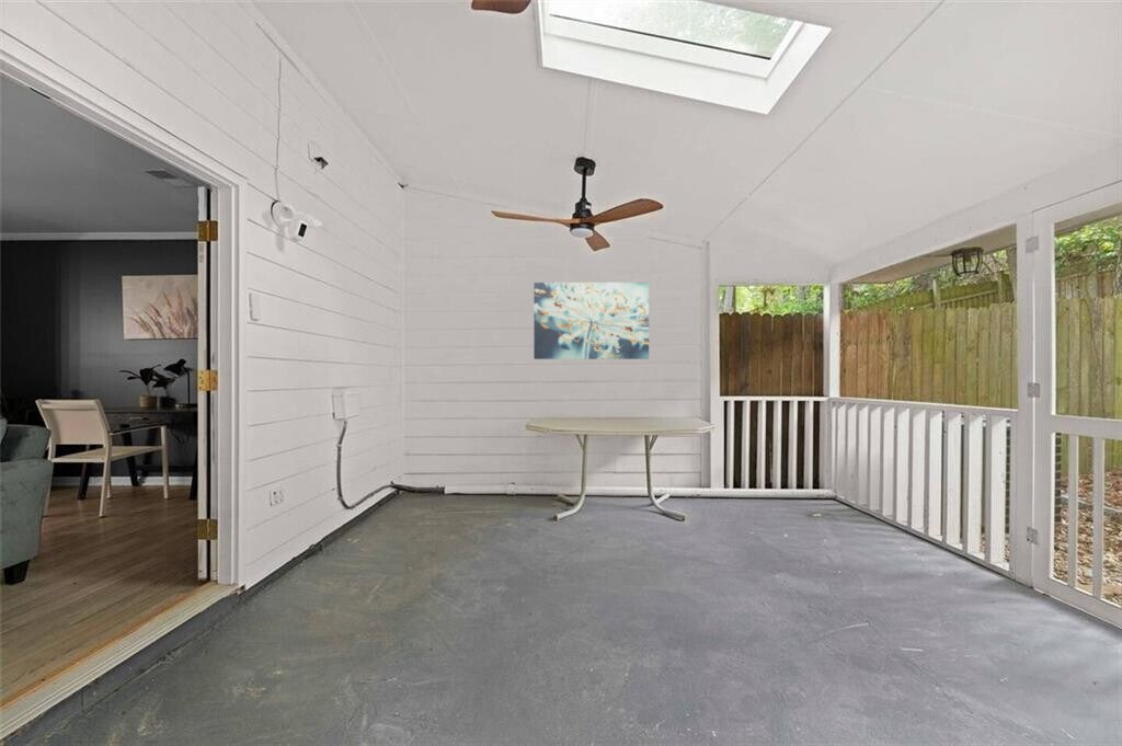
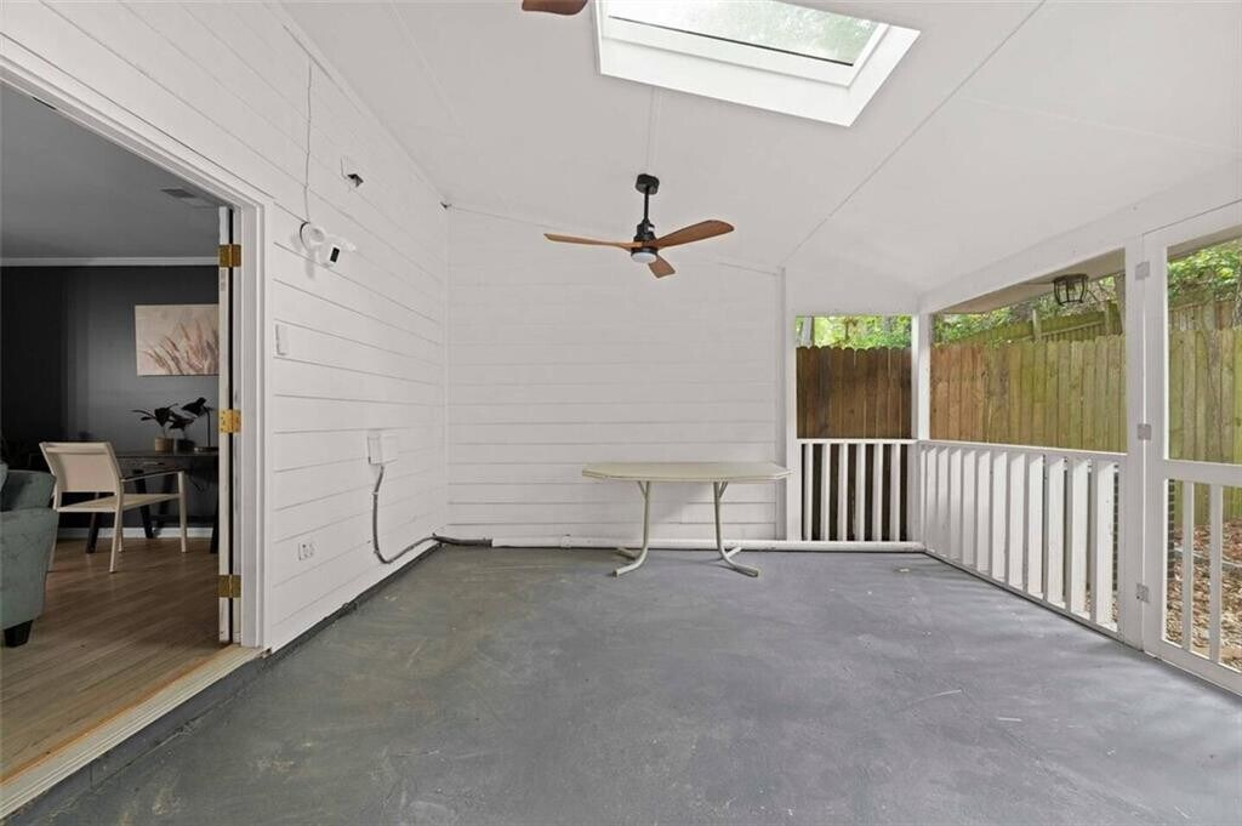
- wall art (591, 320)
